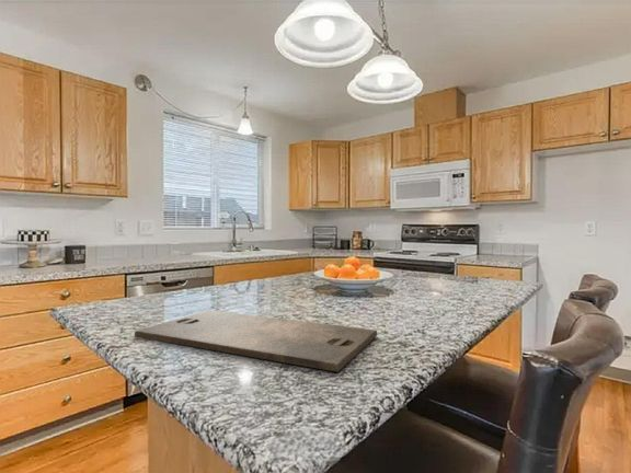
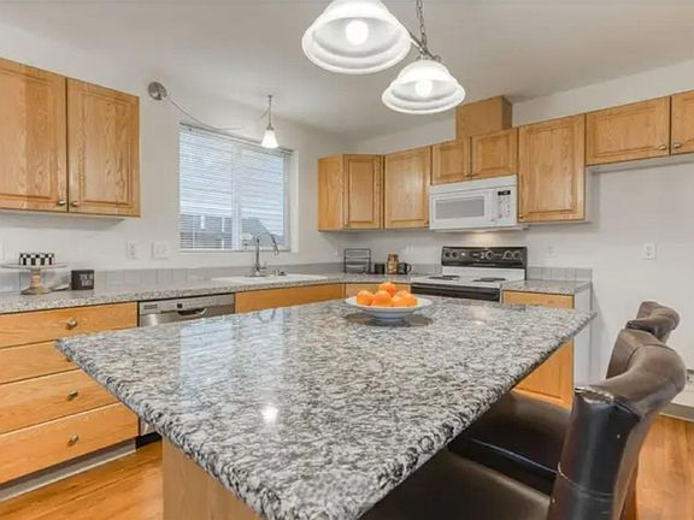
- cutting board (256, 333)
